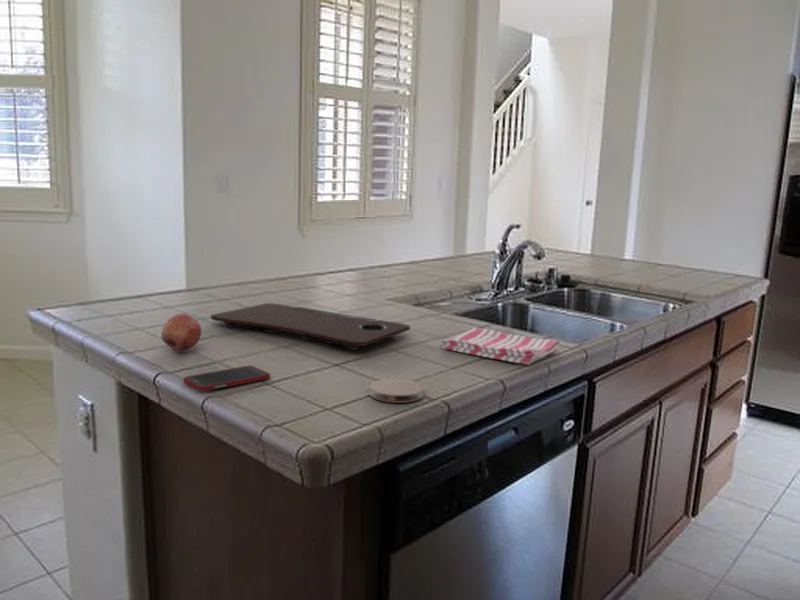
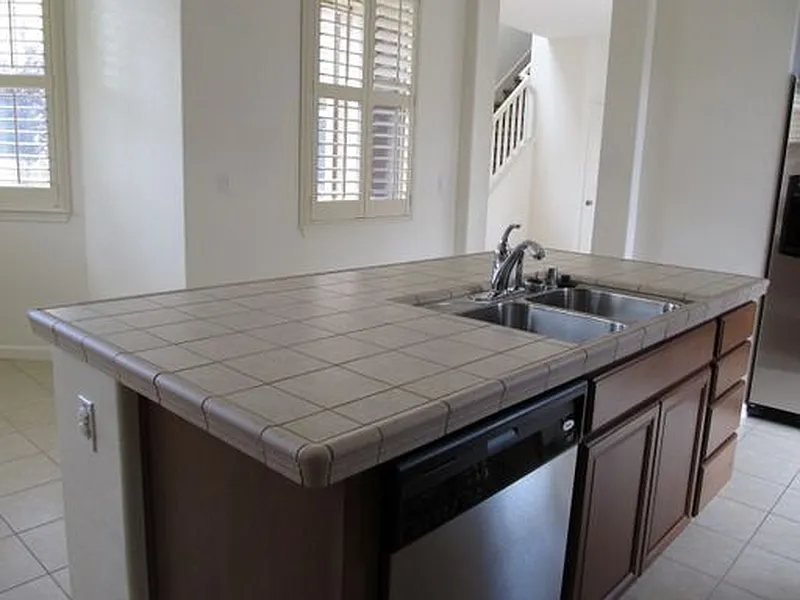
- cutting board (309, 324)
- cell phone (227, 378)
- dish towel (499, 342)
- coaster (396, 390)
- fruit (181, 332)
